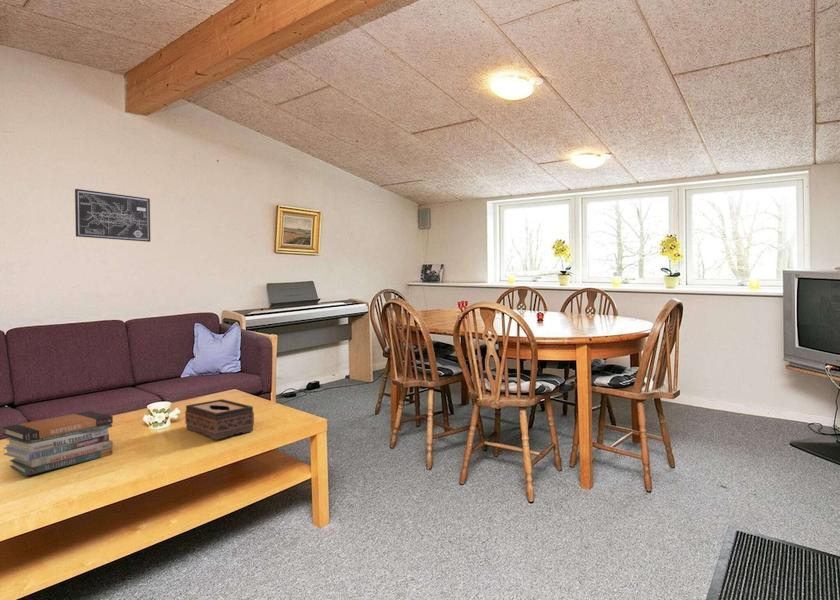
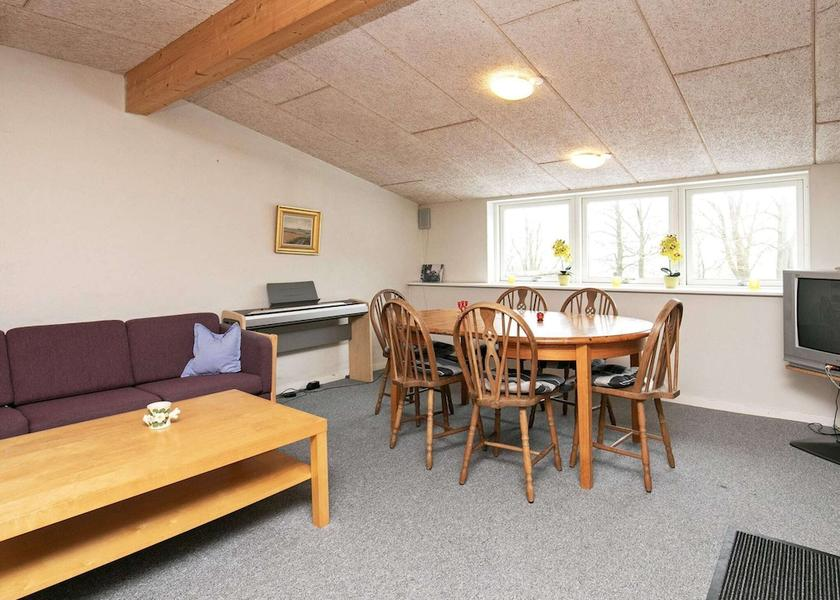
- book stack (60, 441)
- wall art (114, 216)
- tissue box (219, 418)
